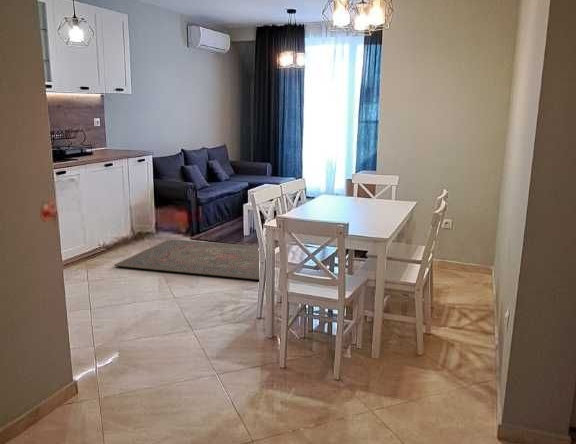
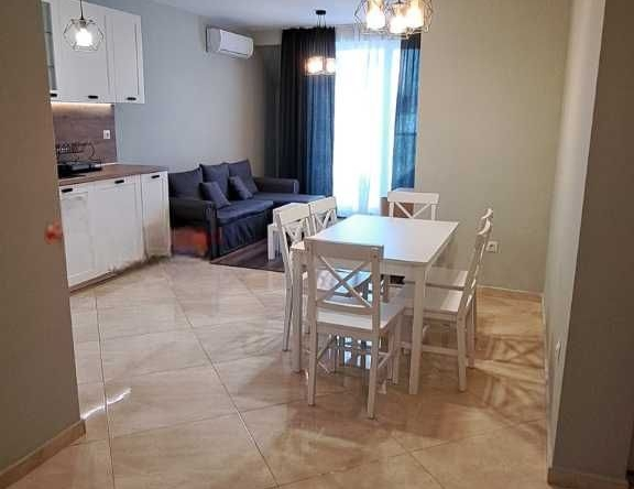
- rug (227, 257)
